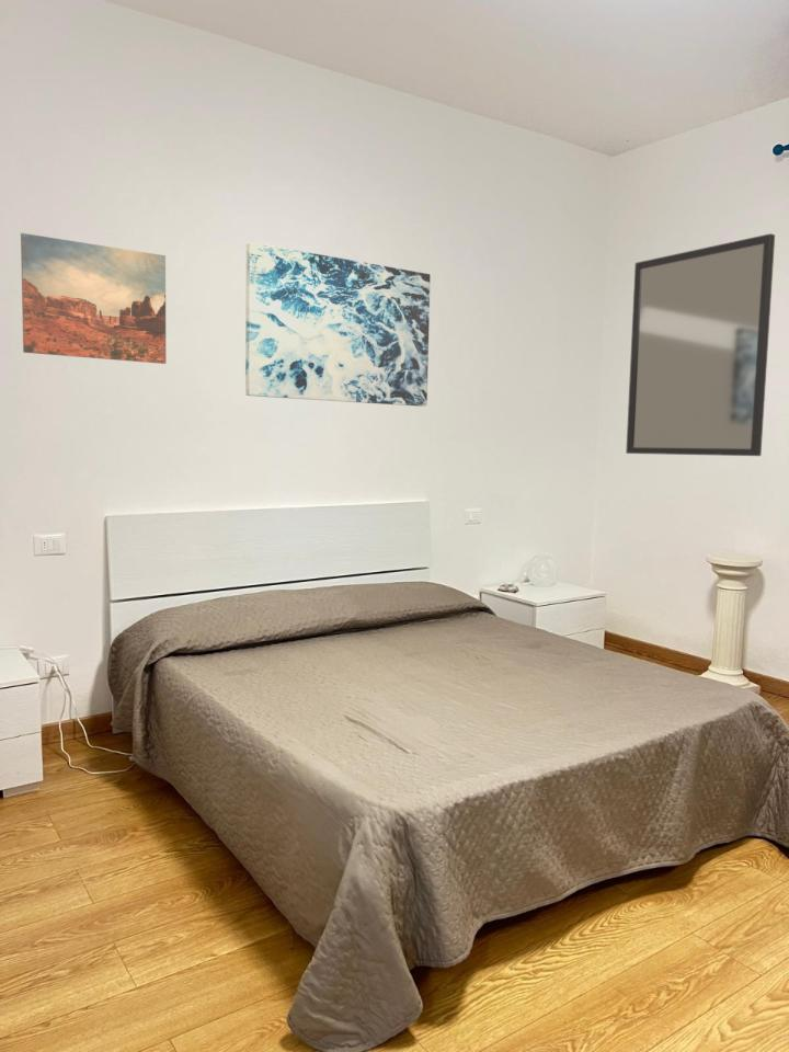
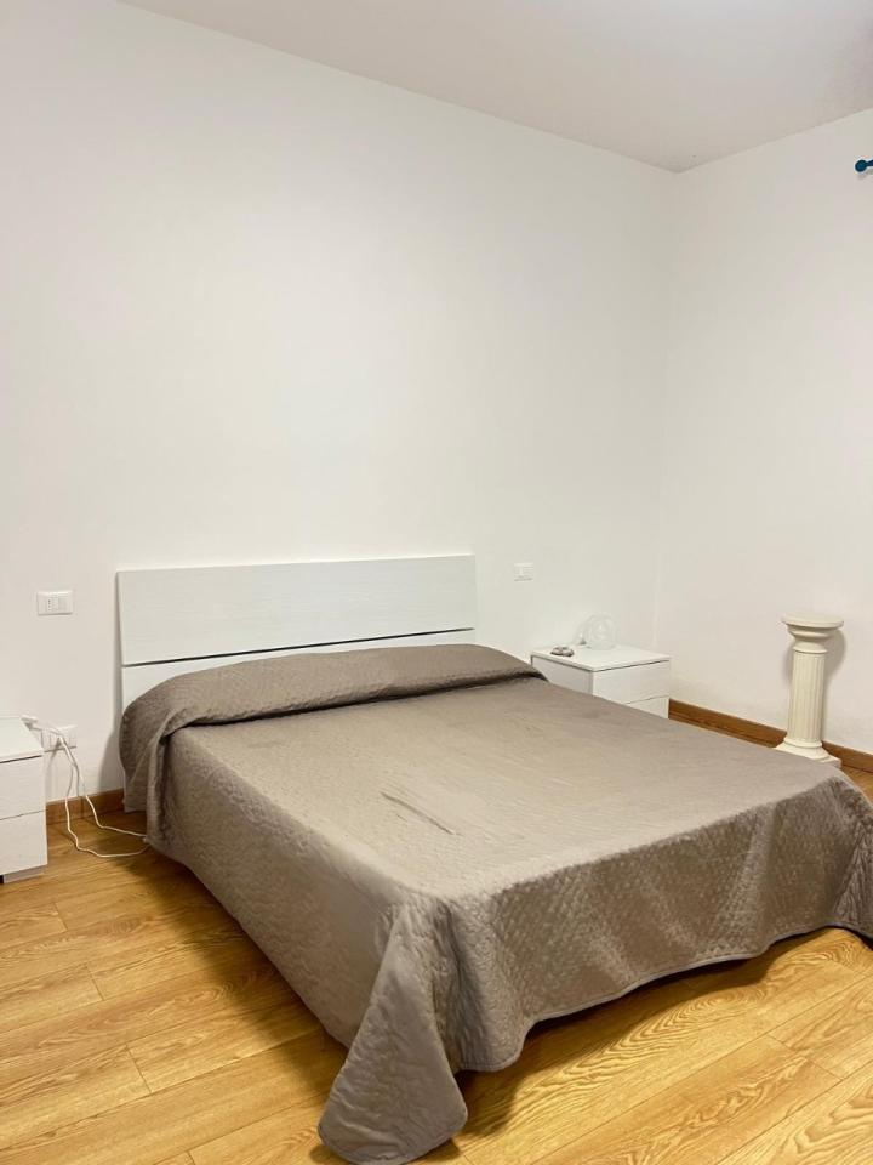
- wall art (343, 331)
- wall art (96, 301)
- home mirror (694, 353)
